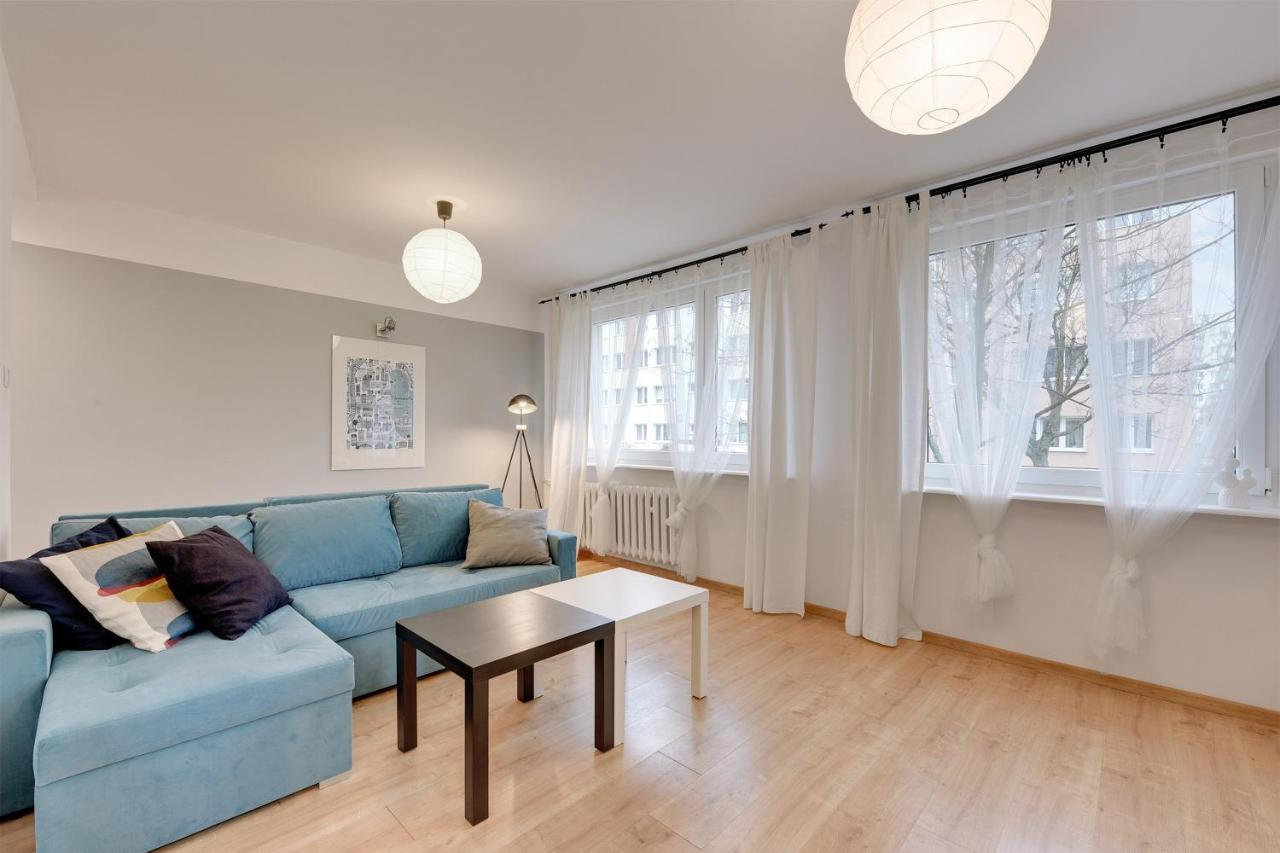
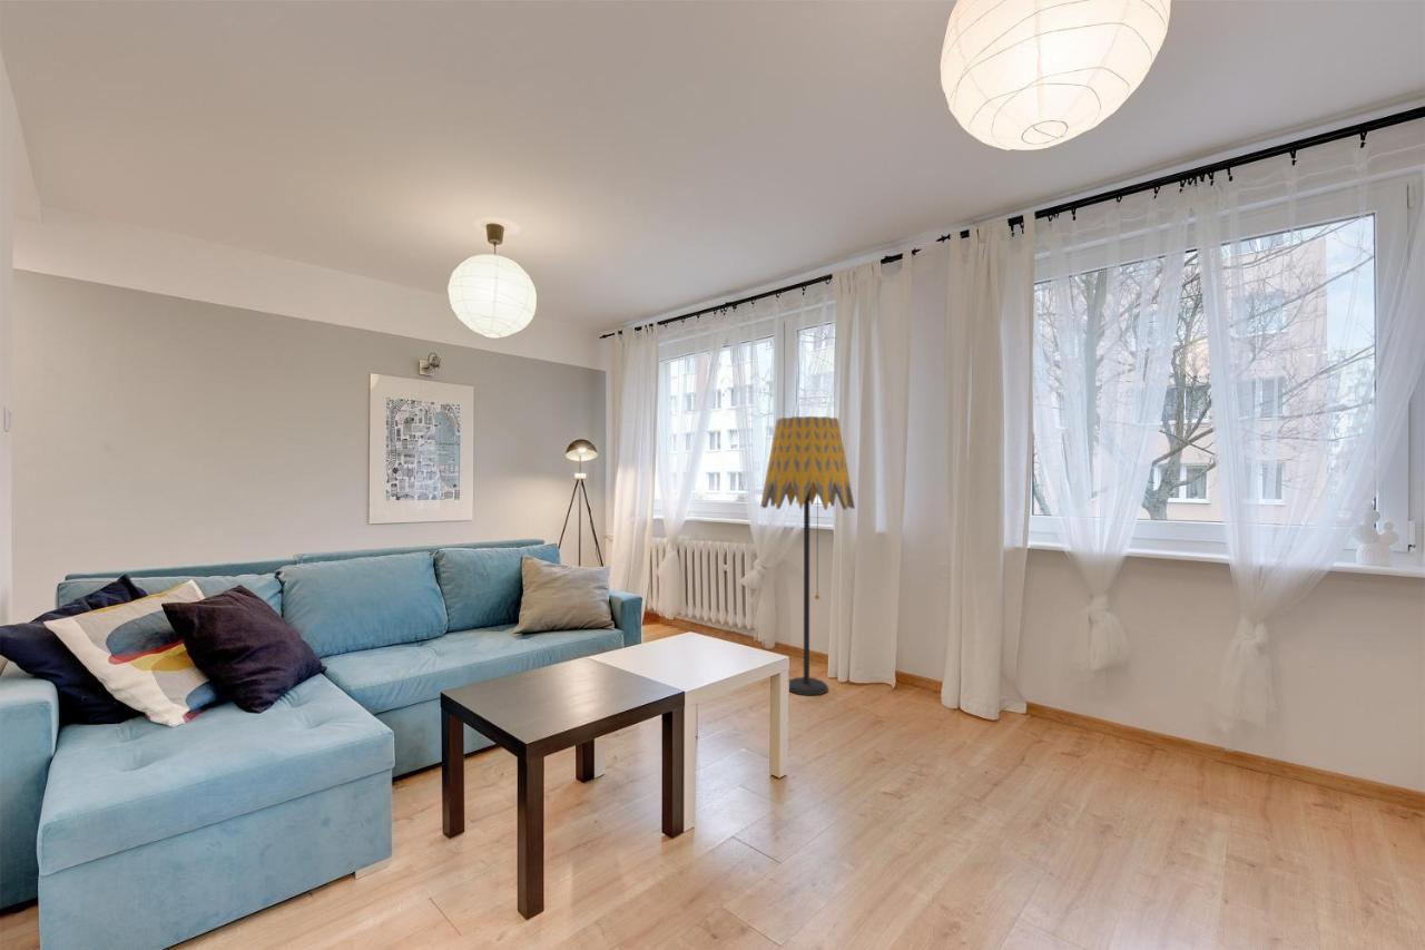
+ floor lamp (806, 554)
